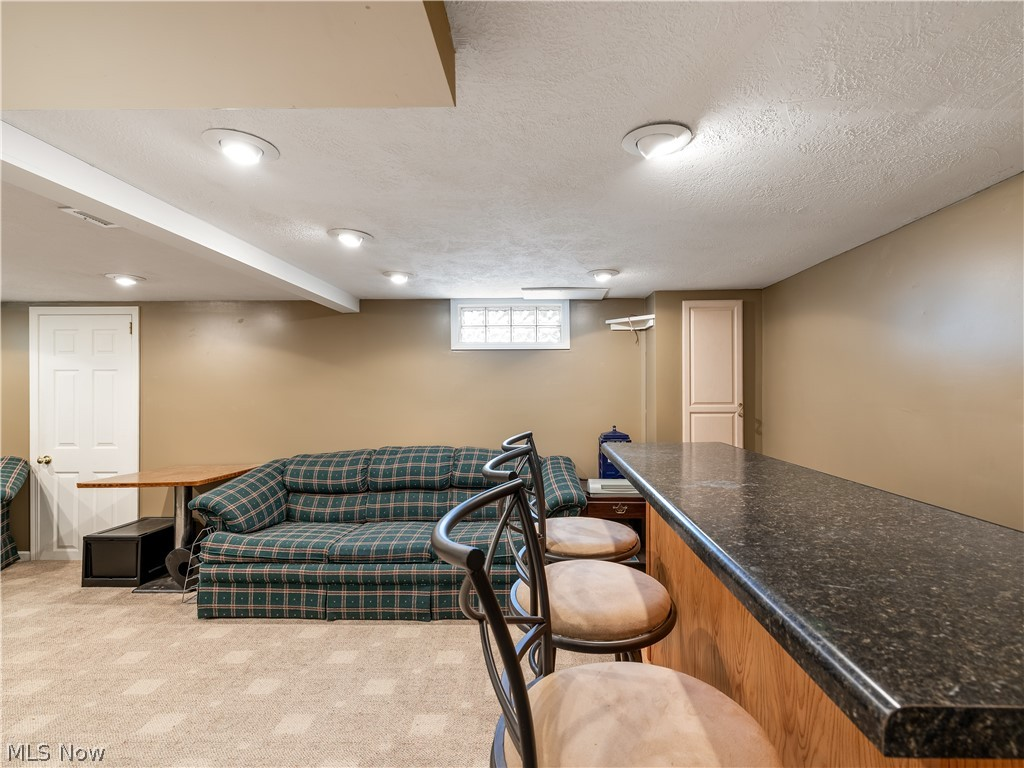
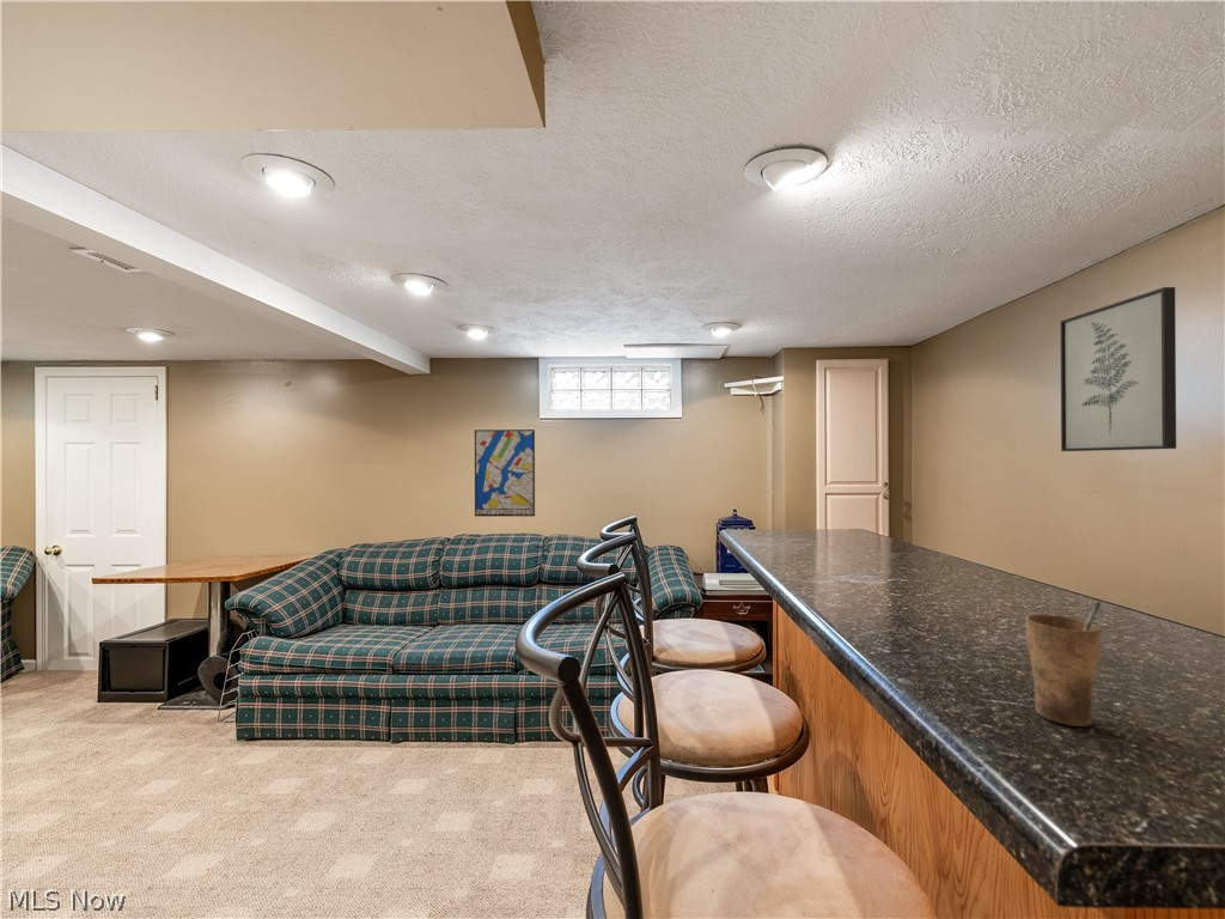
+ wall art (1111, 377)
+ wall art (504, 473)
+ cup (1062, 657)
